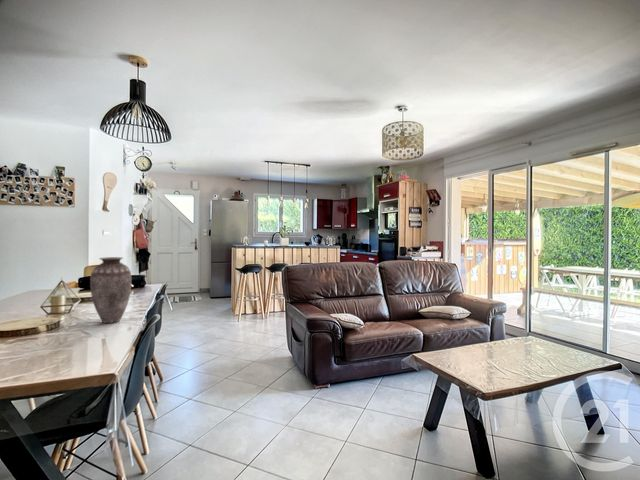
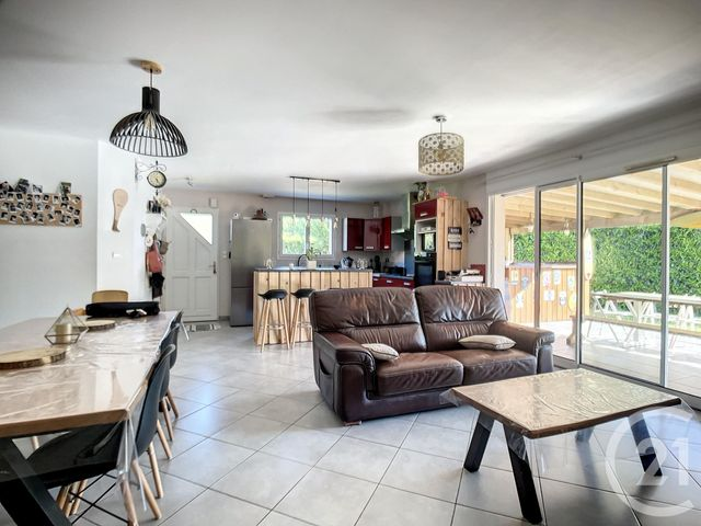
- vase (111, 289)
